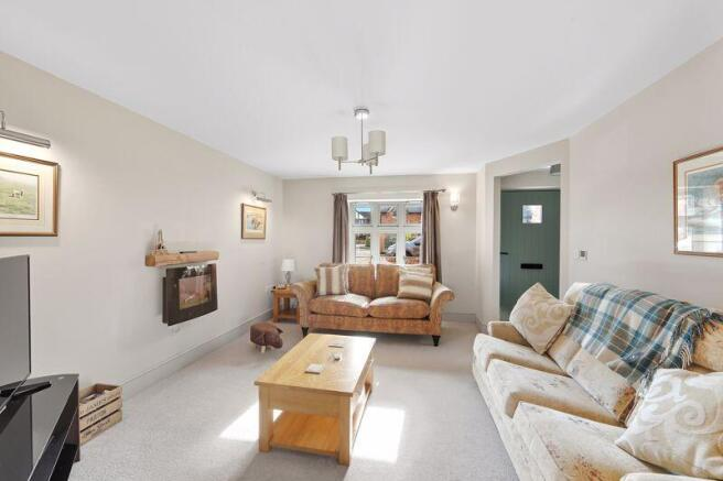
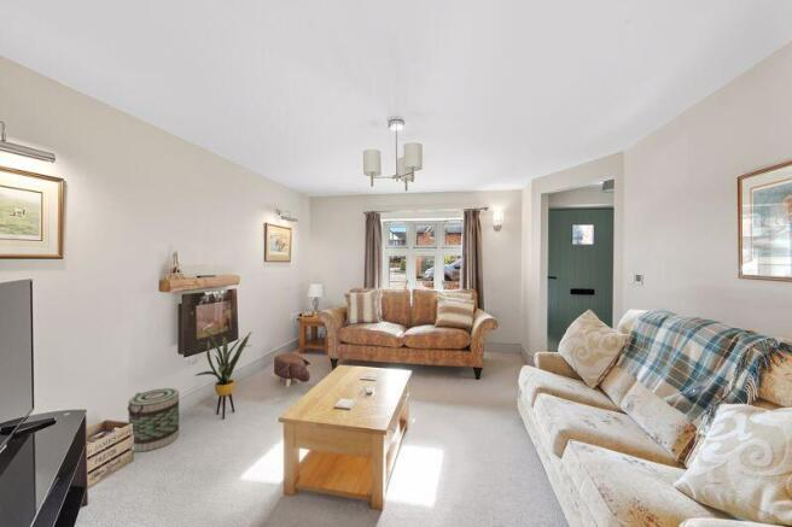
+ house plant (225, 370)
+ basket (153, 416)
